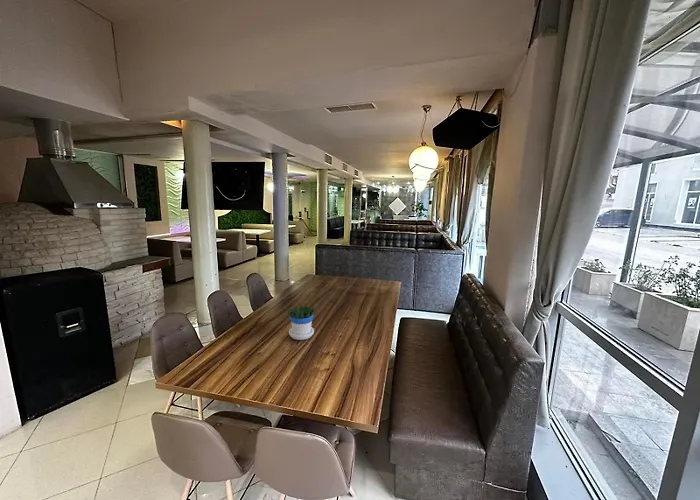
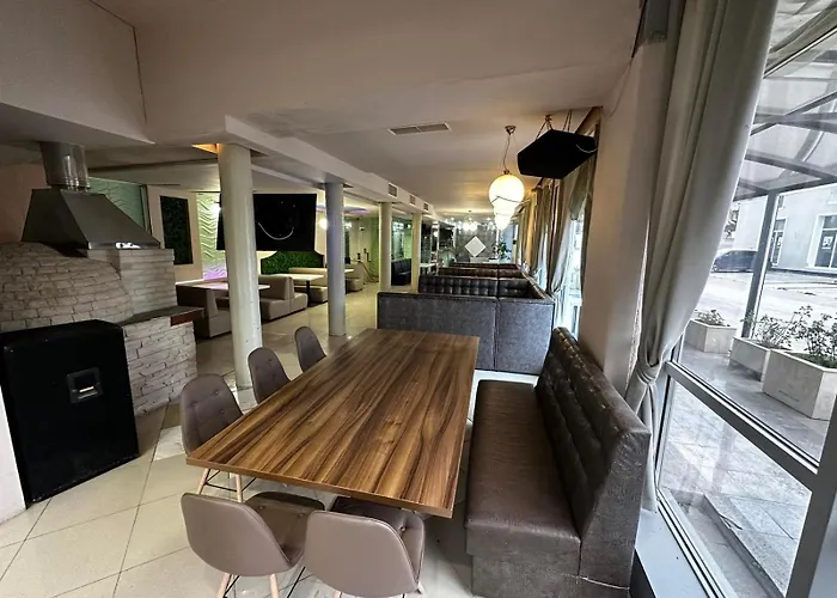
- flowerpot (301, 322)
